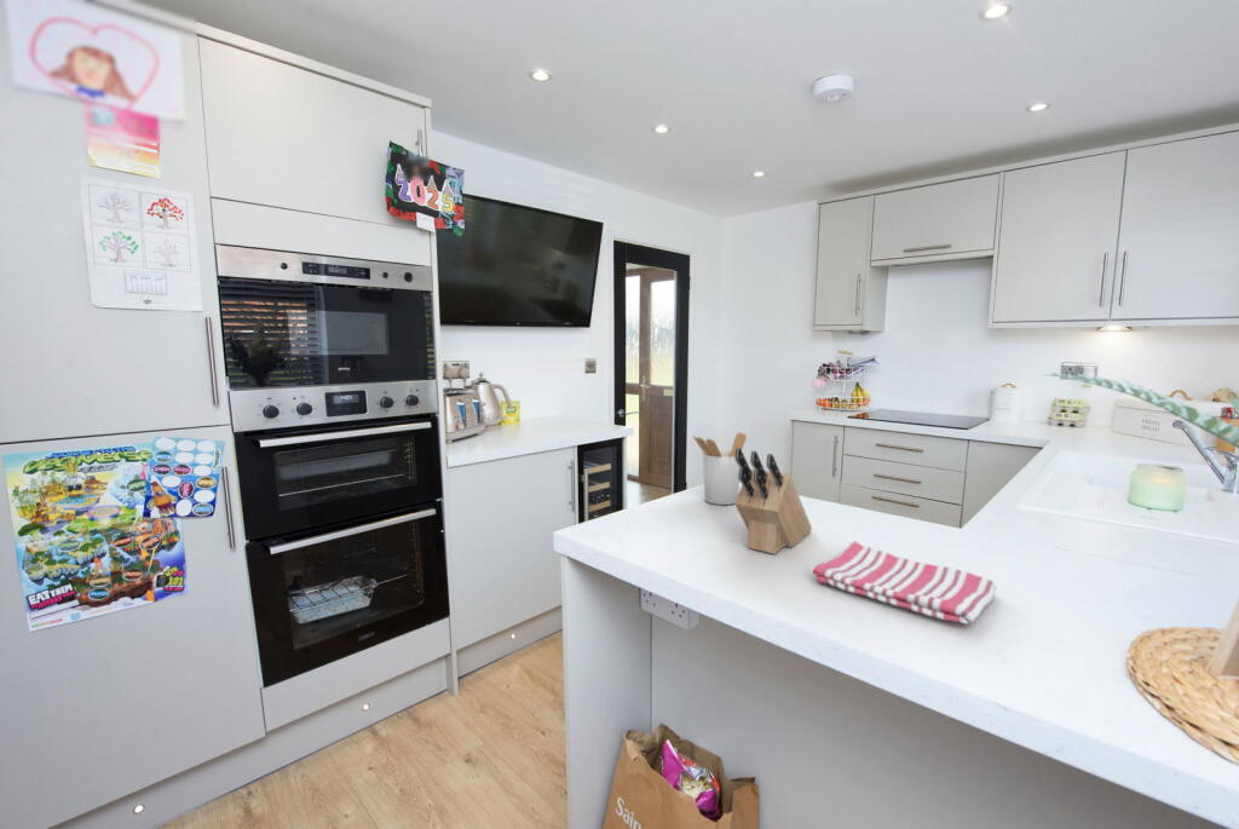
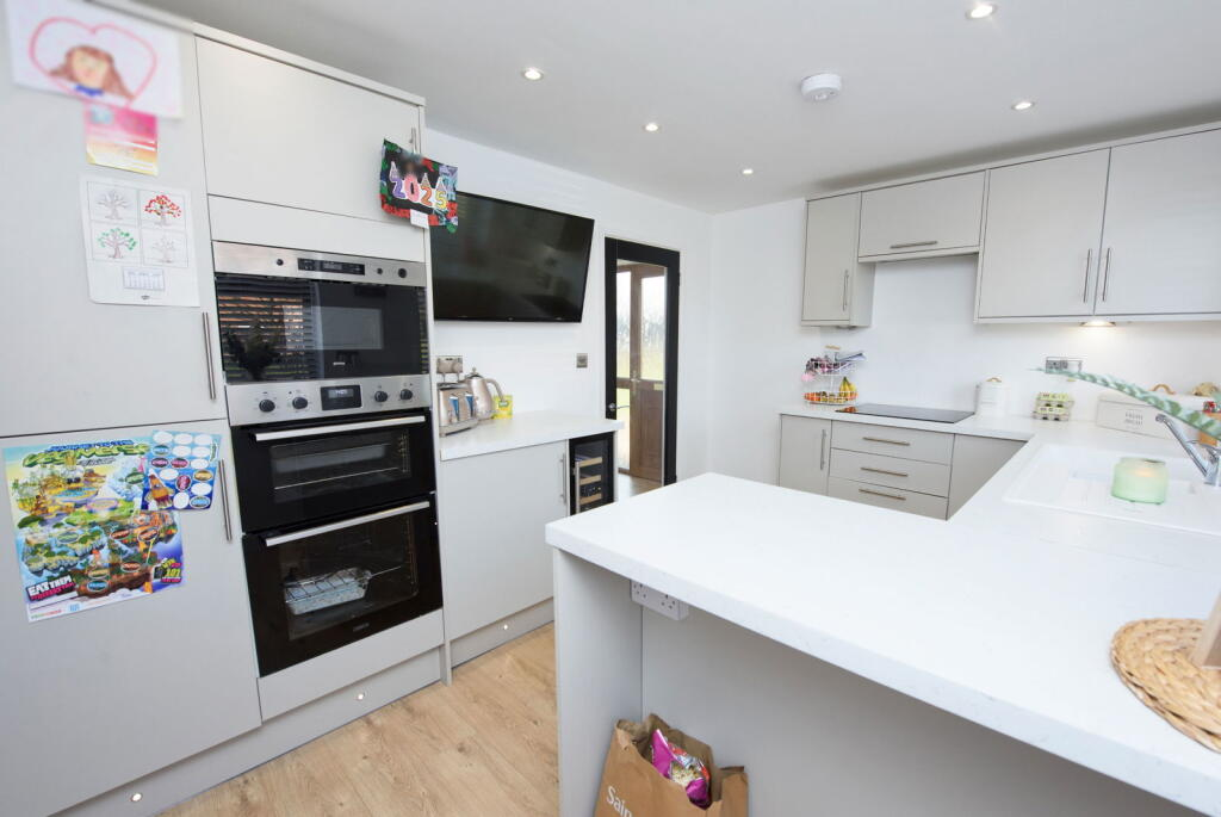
- knife block (772, 494)
- utensil holder (716, 467)
- dish towel (903, 577)
